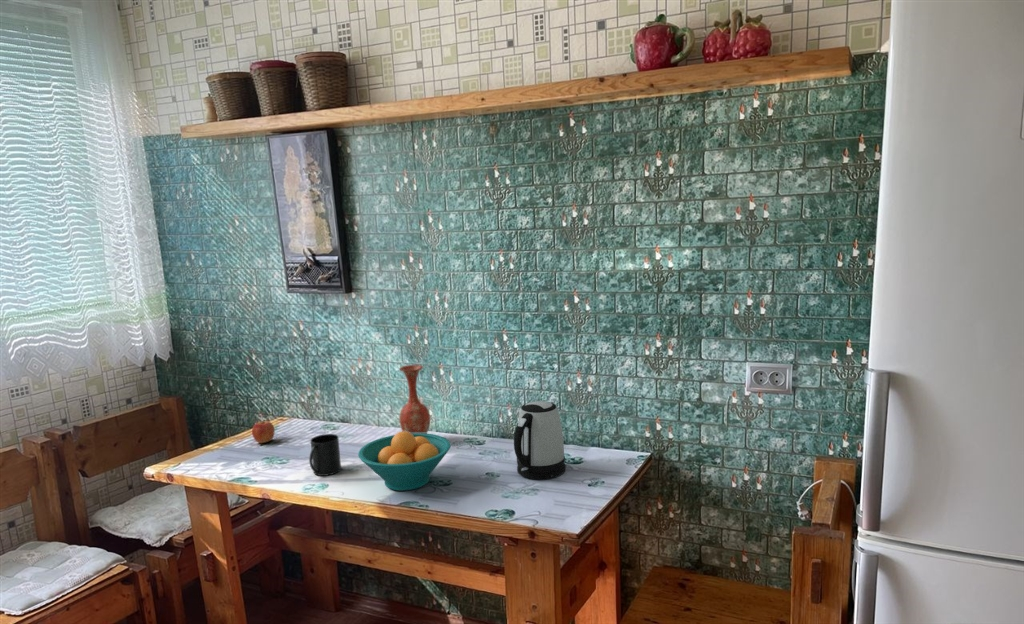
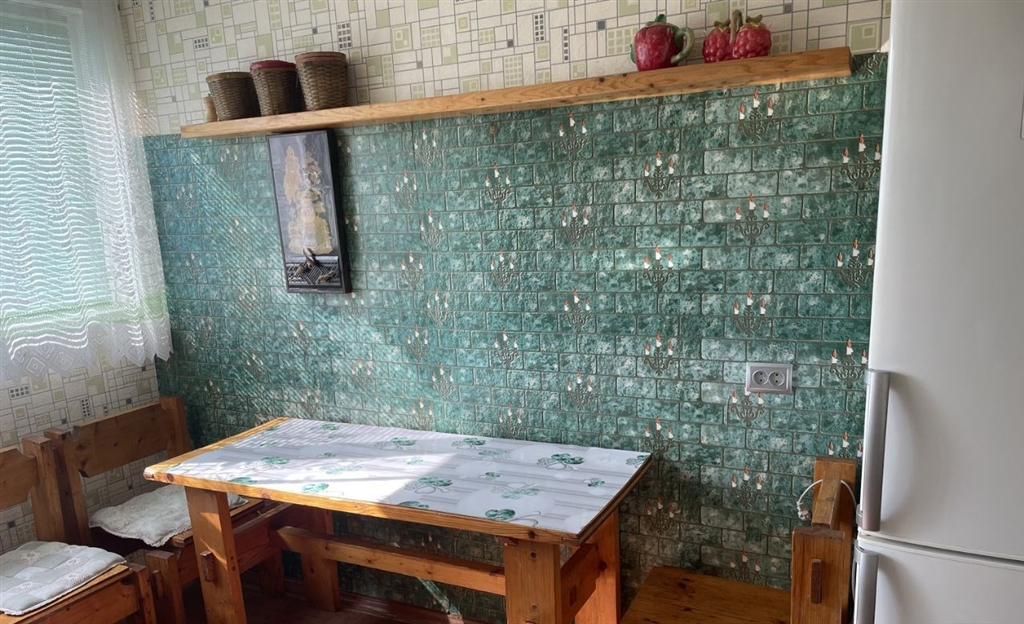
- fruit bowl (405, 457)
- apple (263, 432)
- kettle (535, 439)
- mug (322, 456)
- vase (413, 405)
